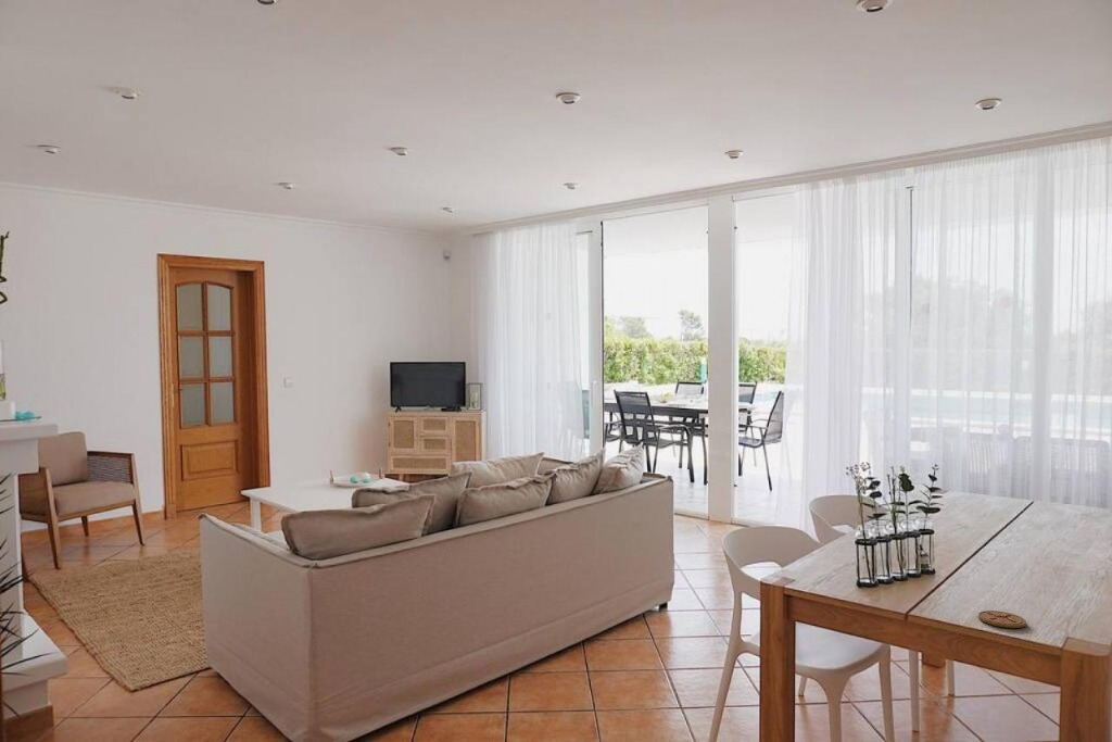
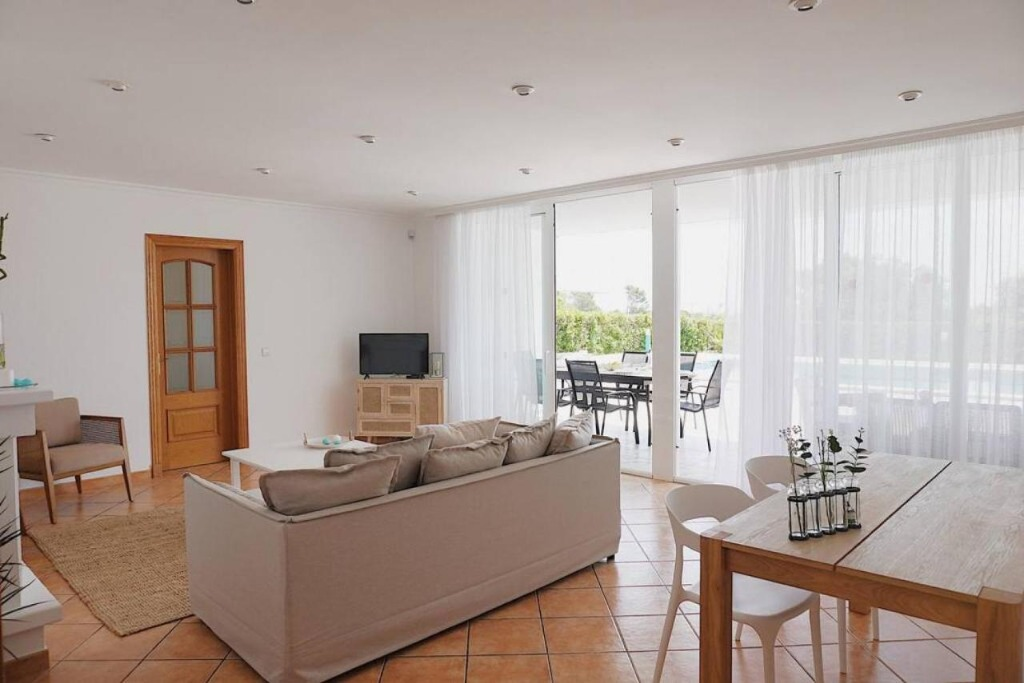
- coaster (1001, 618)
